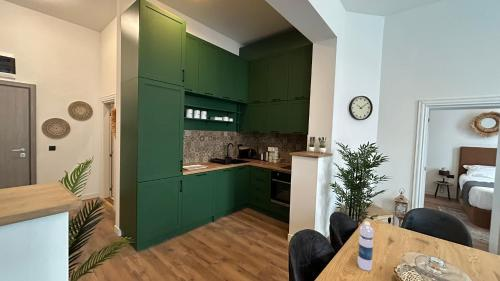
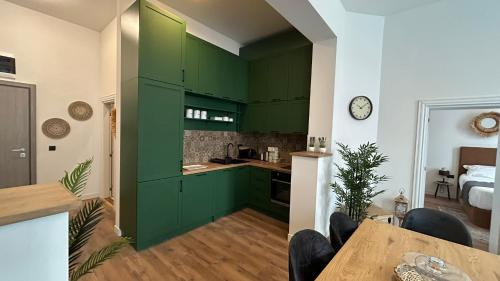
- water bottle (365, 244)
